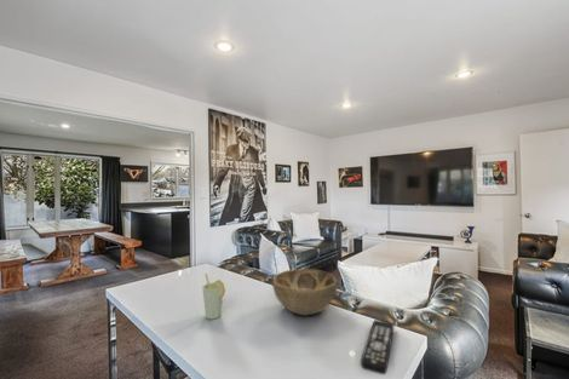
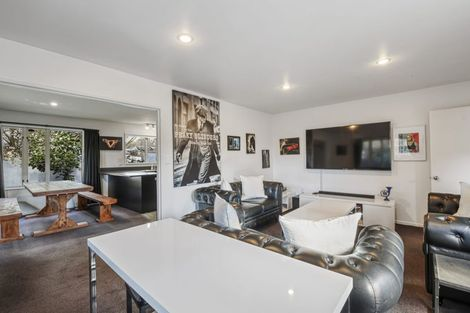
- cup (214, 295)
- decorative bowl (304, 293)
- remote control (379, 343)
